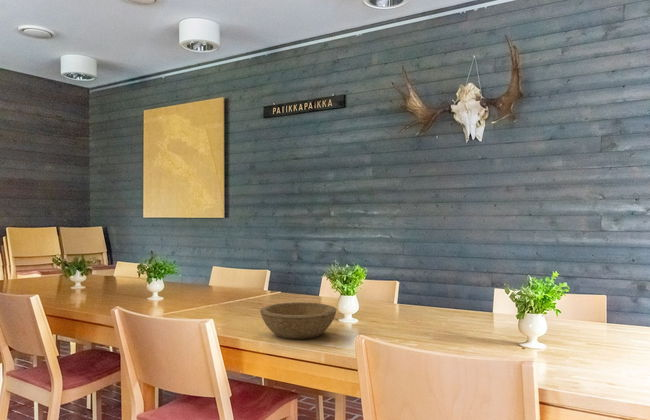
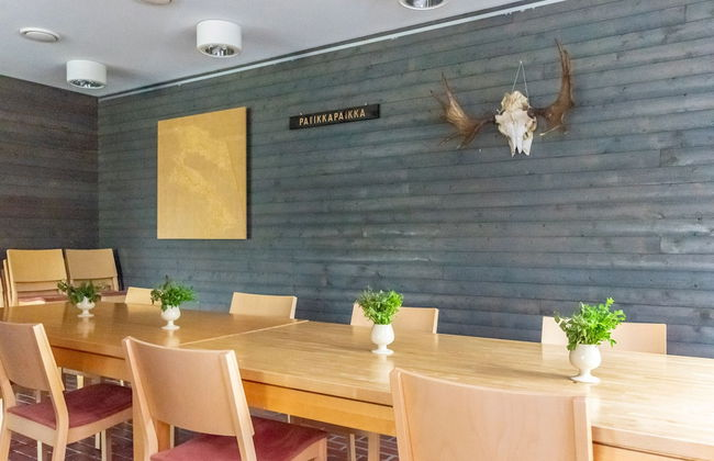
- bowl (298, 321)
